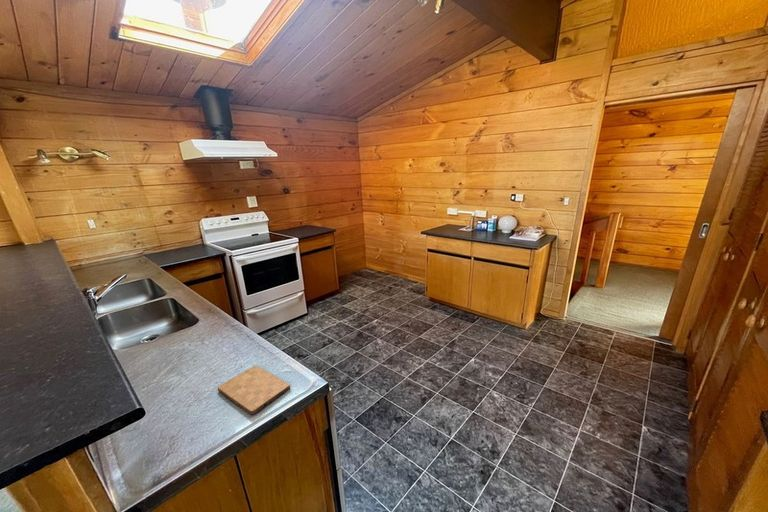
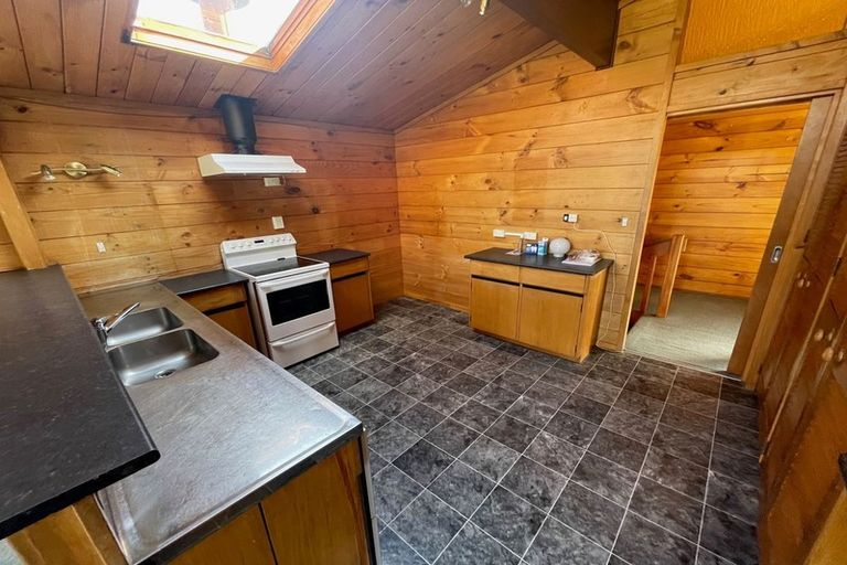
- cutting board (253, 387)
